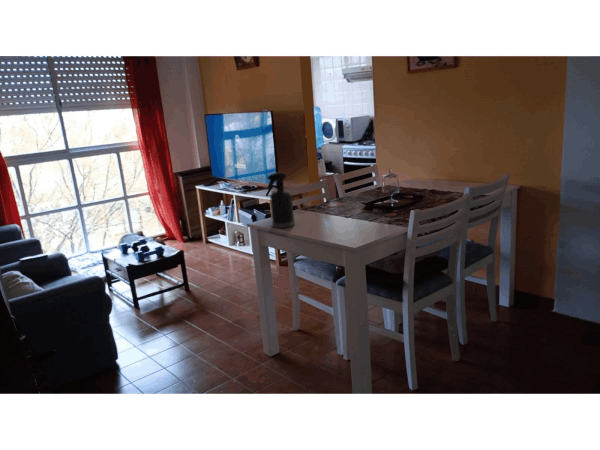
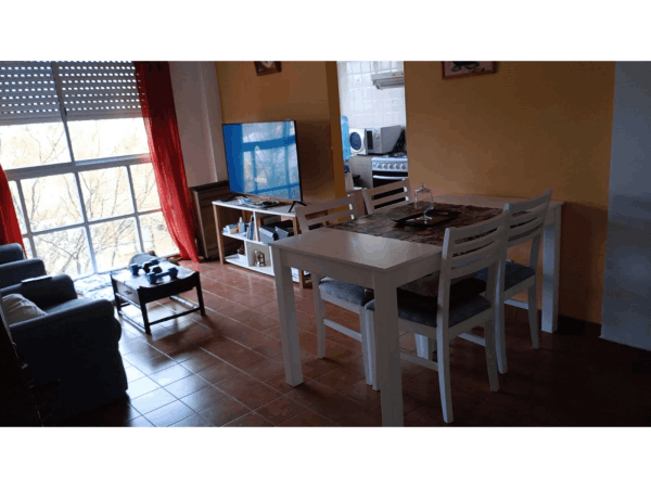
- spray bottle (280, 199)
